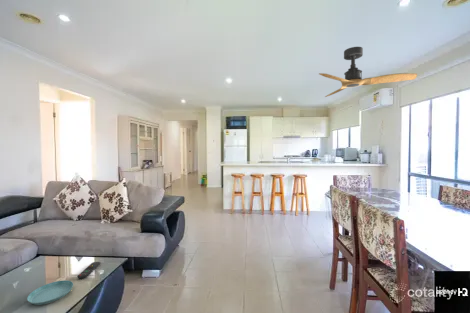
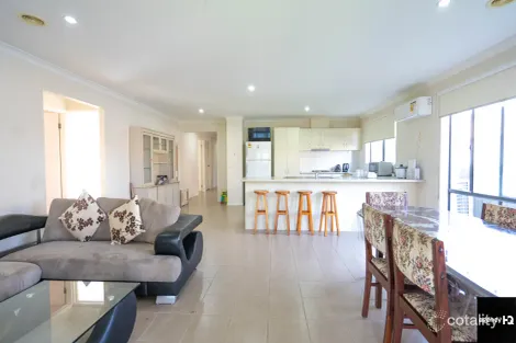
- ceiling fan (361, 70)
- remote control (89, 269)
- saucer (51, 292)
